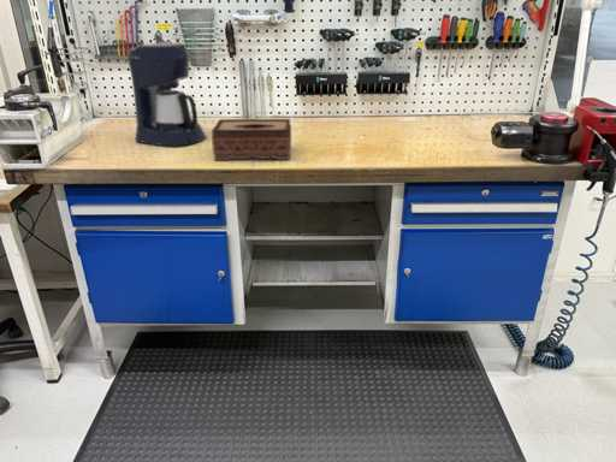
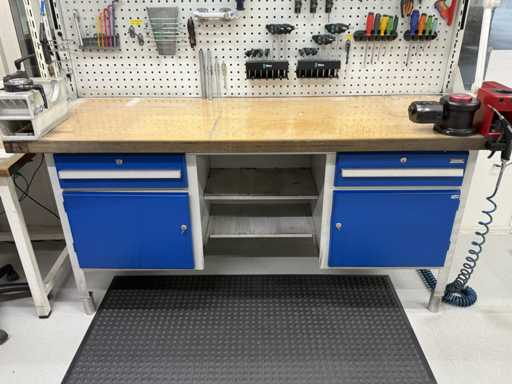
- tissue box (253, 138)
- coffee maker (166, 93)
